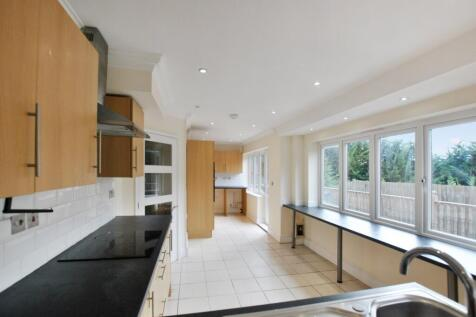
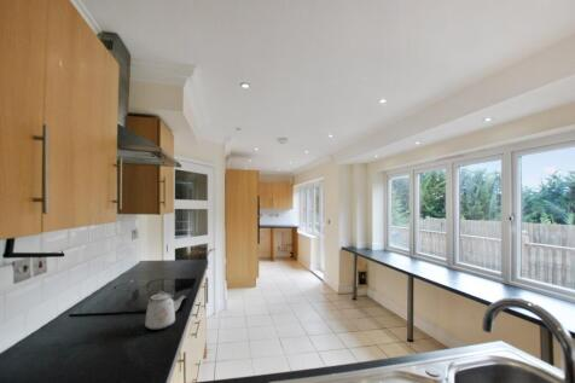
+ kettle (165, 301)
